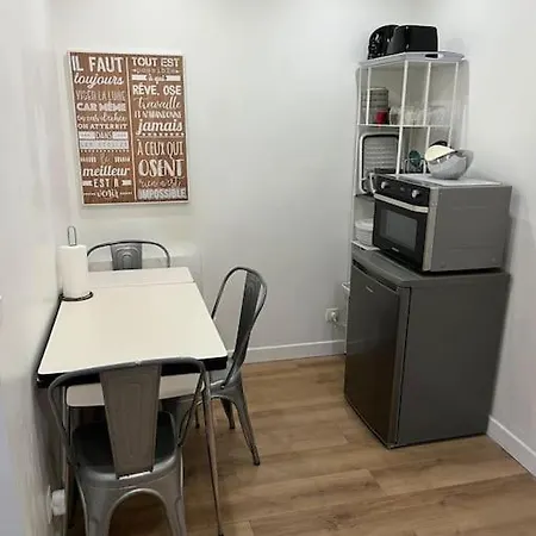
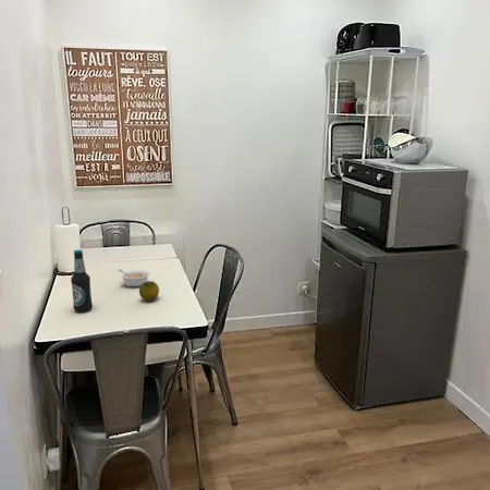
+ bottle (81, 280)
+ legume (134, 278)
+ fruit (149, 291)
